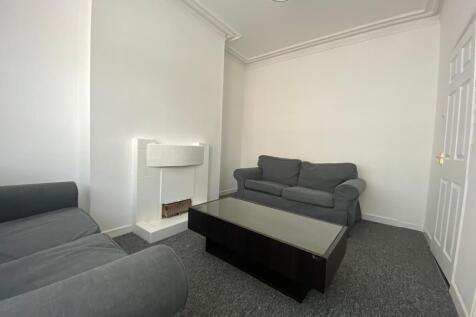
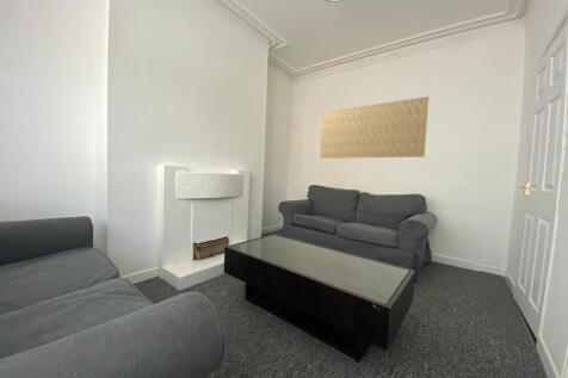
+ wall panel (366, 131)
